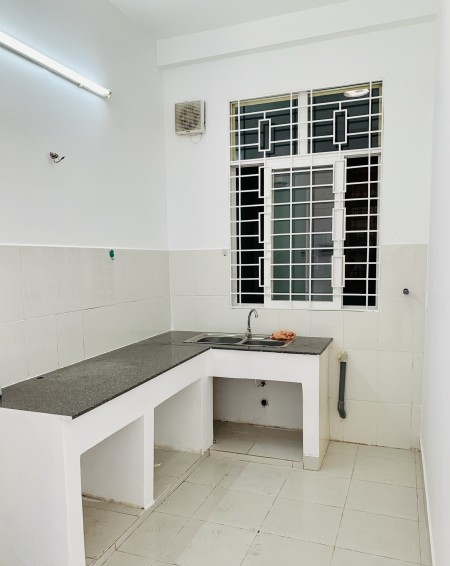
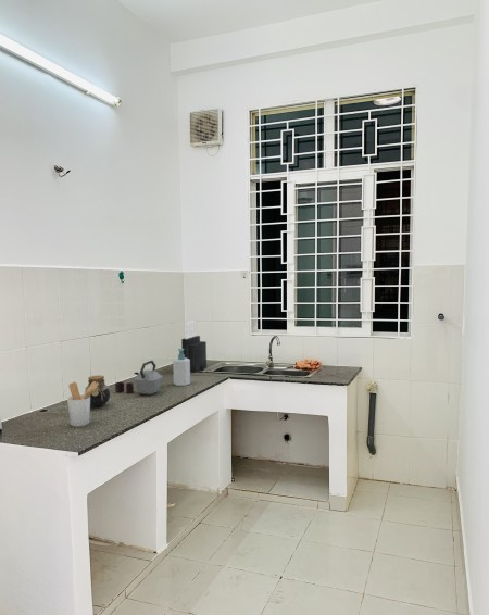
+ utensil holder (84, 402)
+ kettle (137, 376)
+ soap bottle (181, 366)
+ jar (96, 391)
+ knife block (196, 346)
